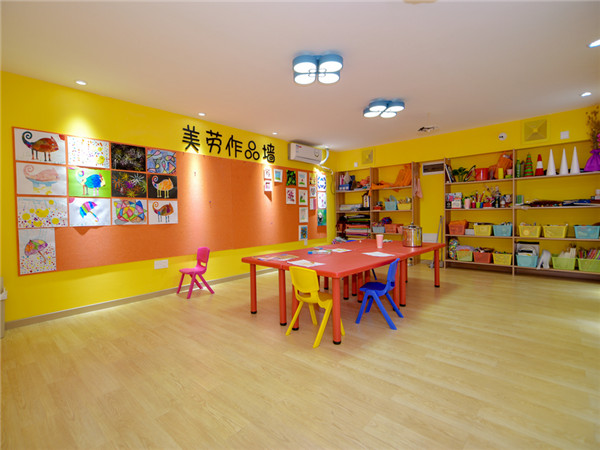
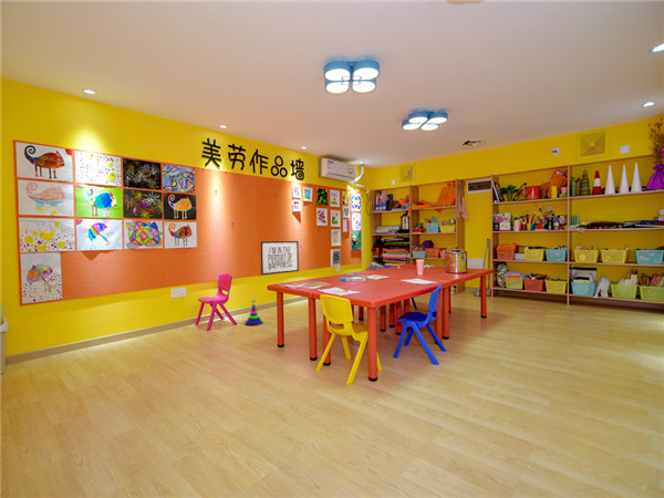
+ stacking toy (253, 311)
+ mirror (280, 257)
